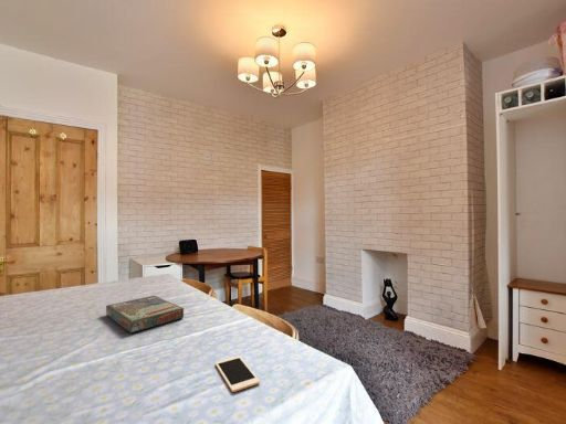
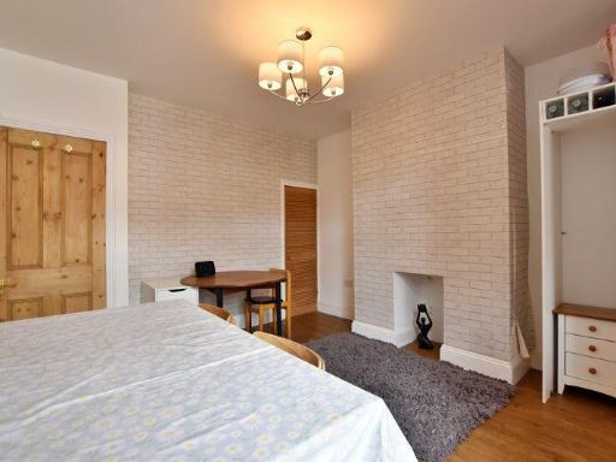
- cell phone (235, 371)
- board game (144, 310)
